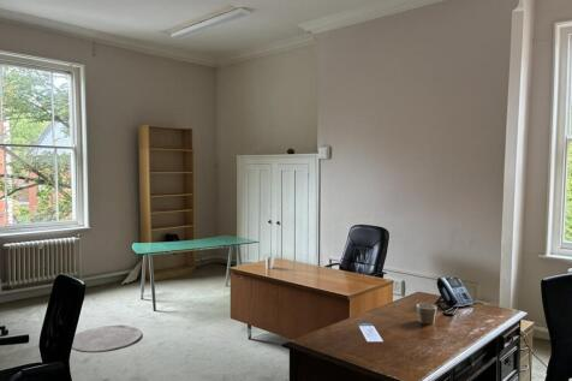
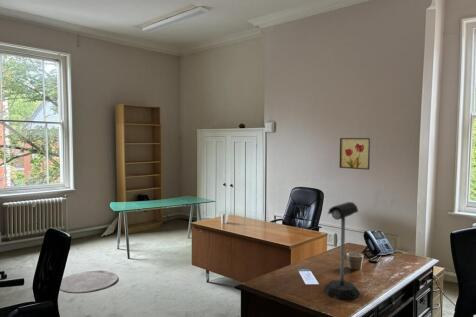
+ wall art (354, 153)
+ mailbox (342, 248)
